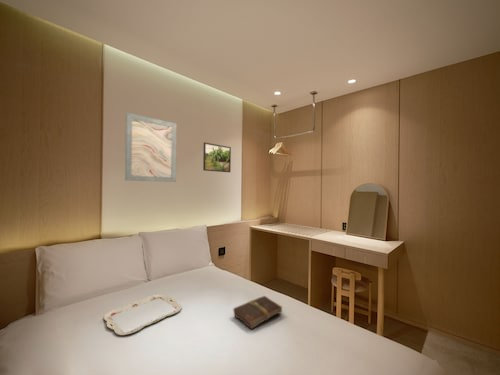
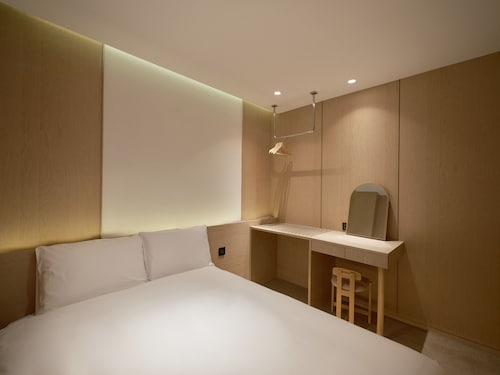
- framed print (217, 158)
- serving tray (141, 304)
- wall art (152, 149)
- book (258, 309)
